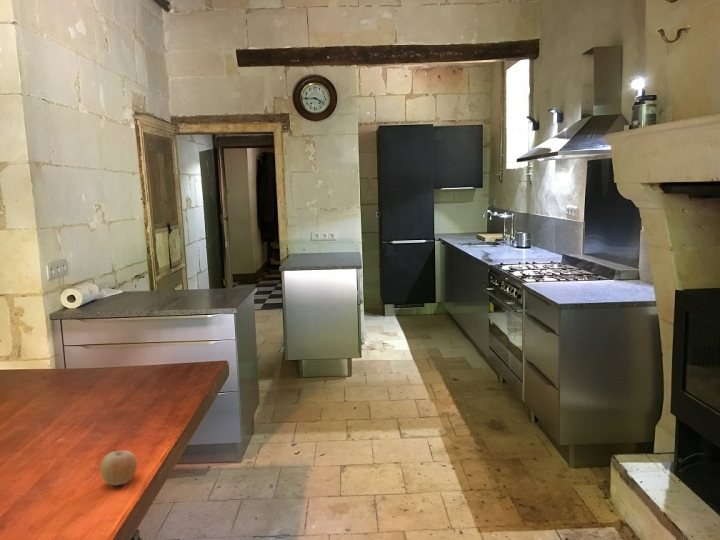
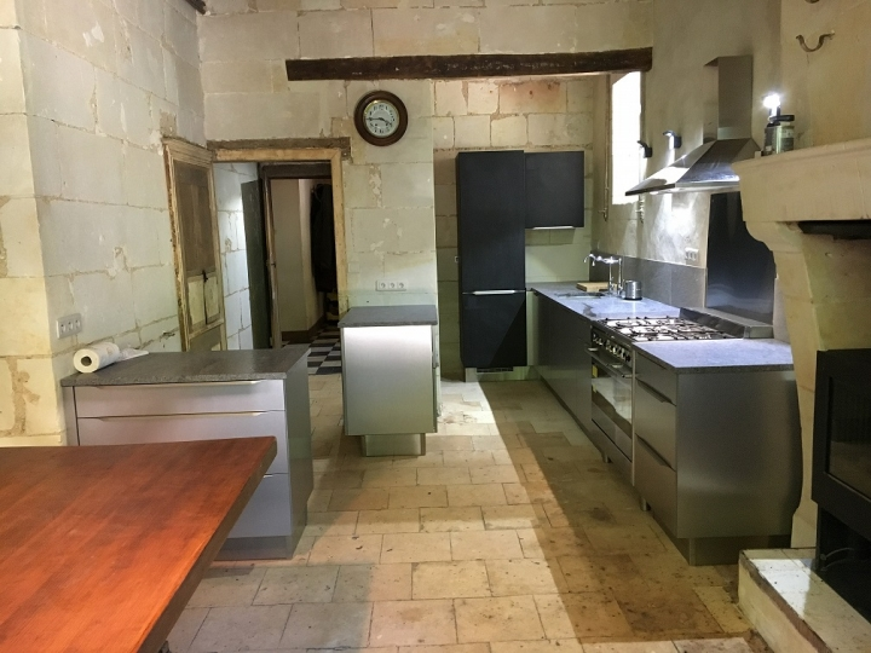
- fruit (118, 465)
